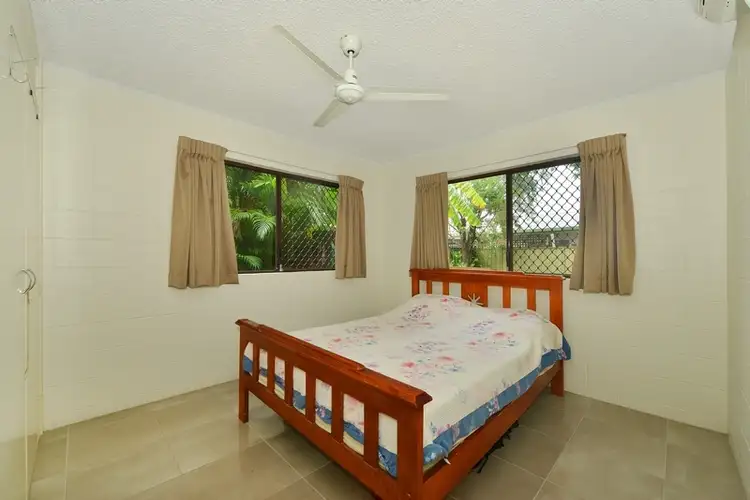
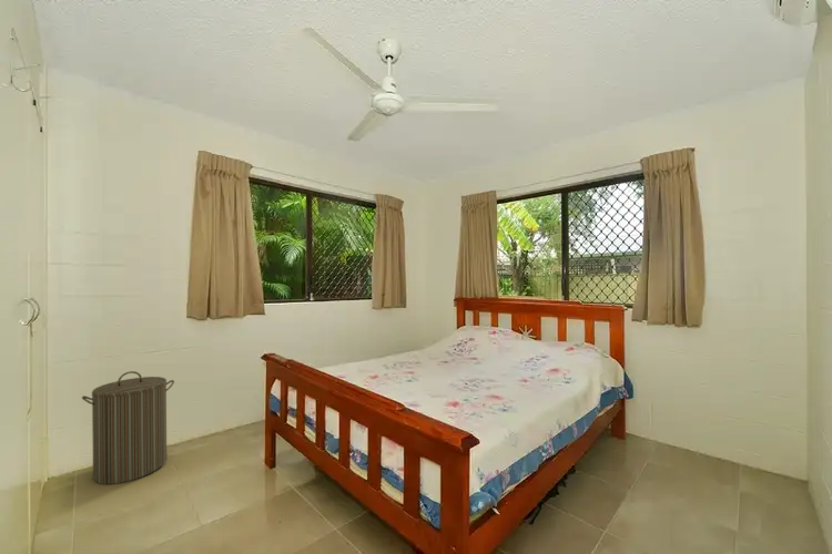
+ laundry hamper (131, 419)
